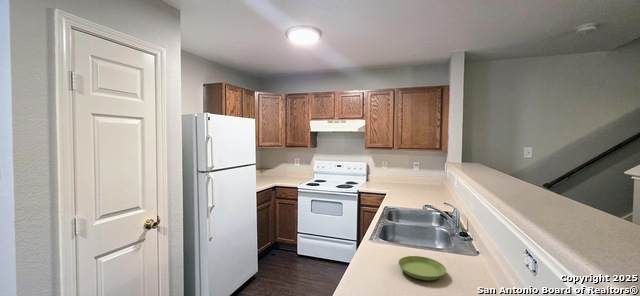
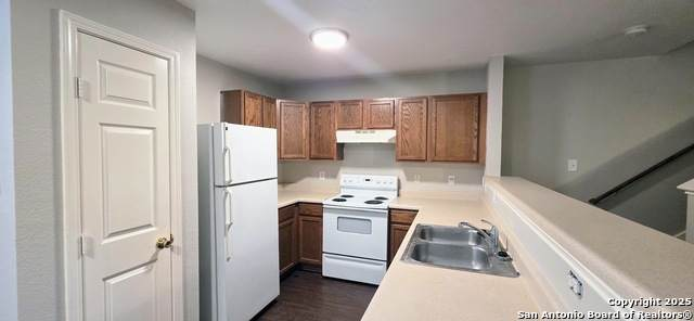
- saucer (421, 268)
